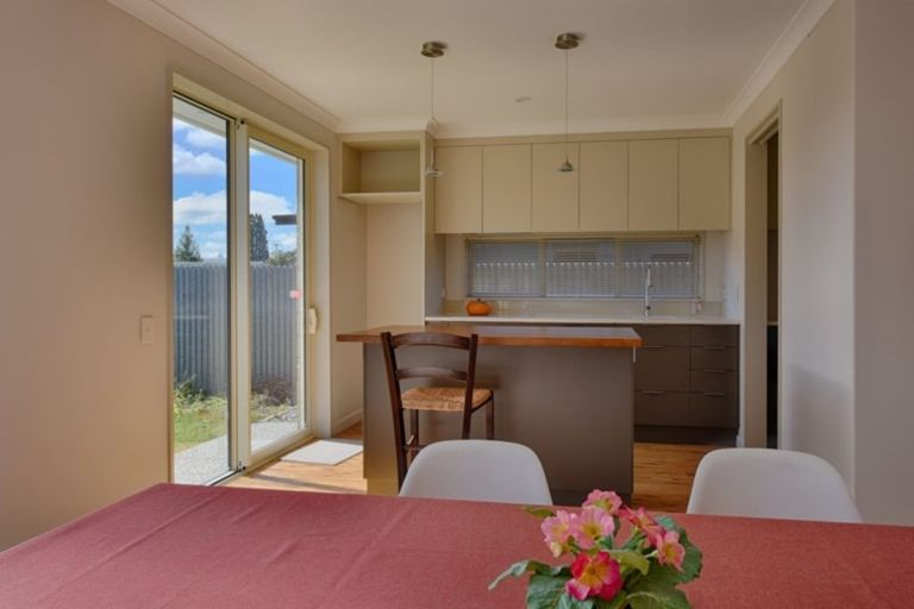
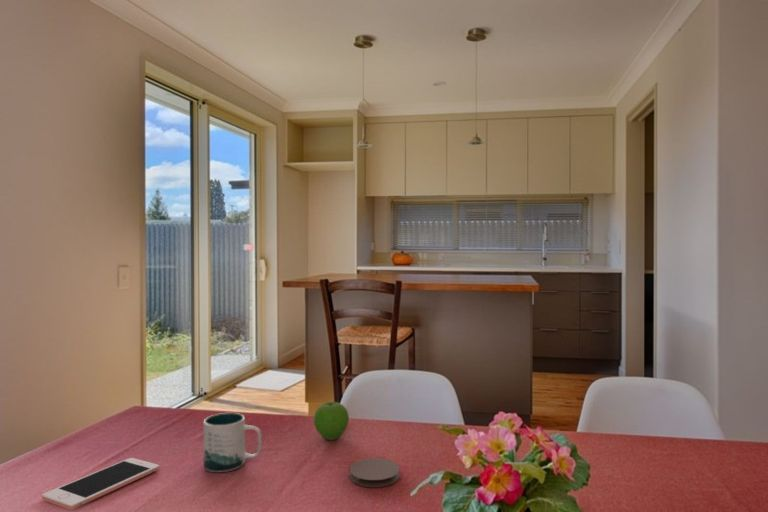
+ fruit (331, 420)
+ cell phone (104, 481)
+ coaster (374, 471)
+ mug (233, 441)
